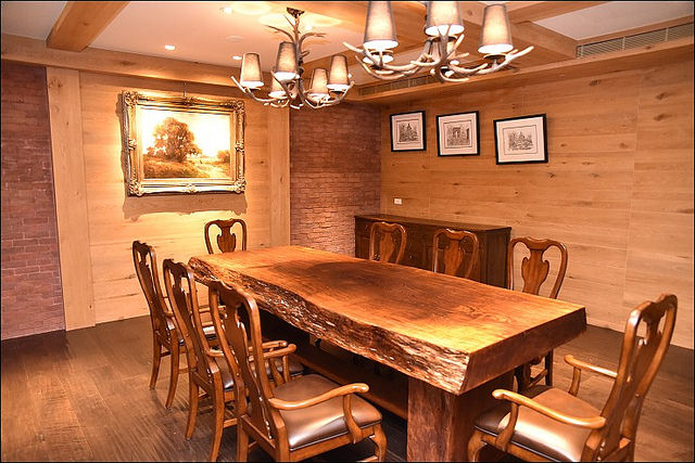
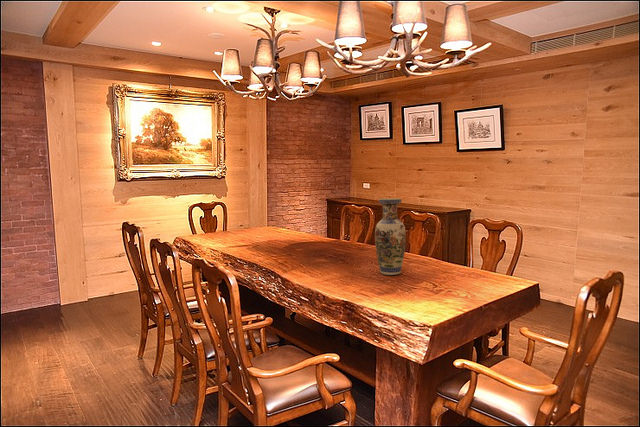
+ vase (390, 236)
